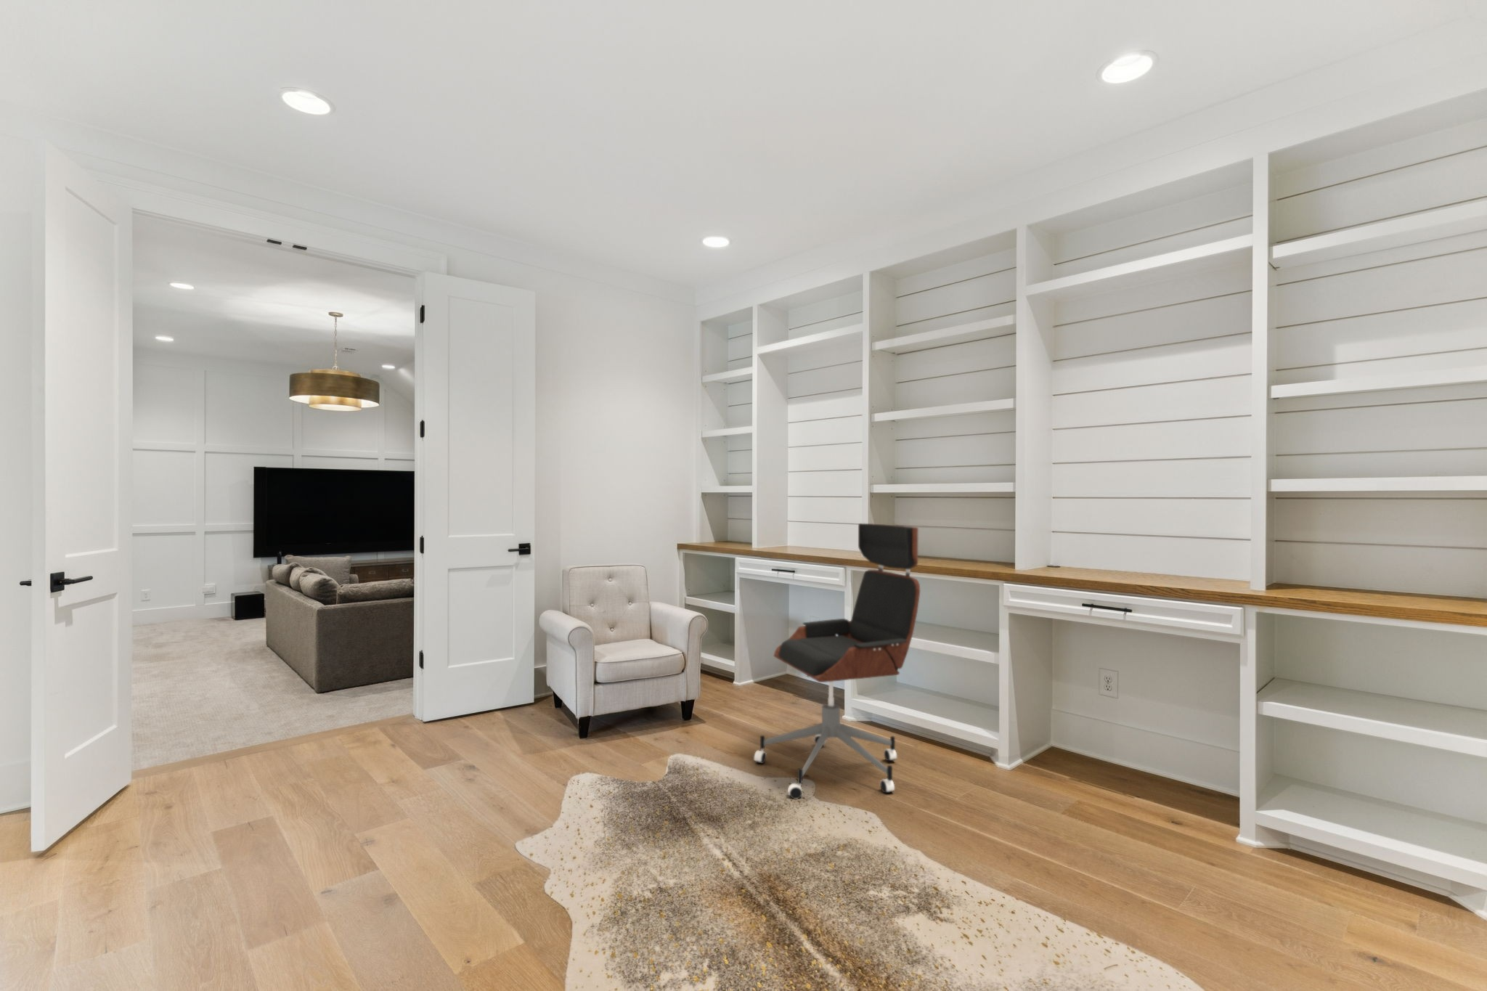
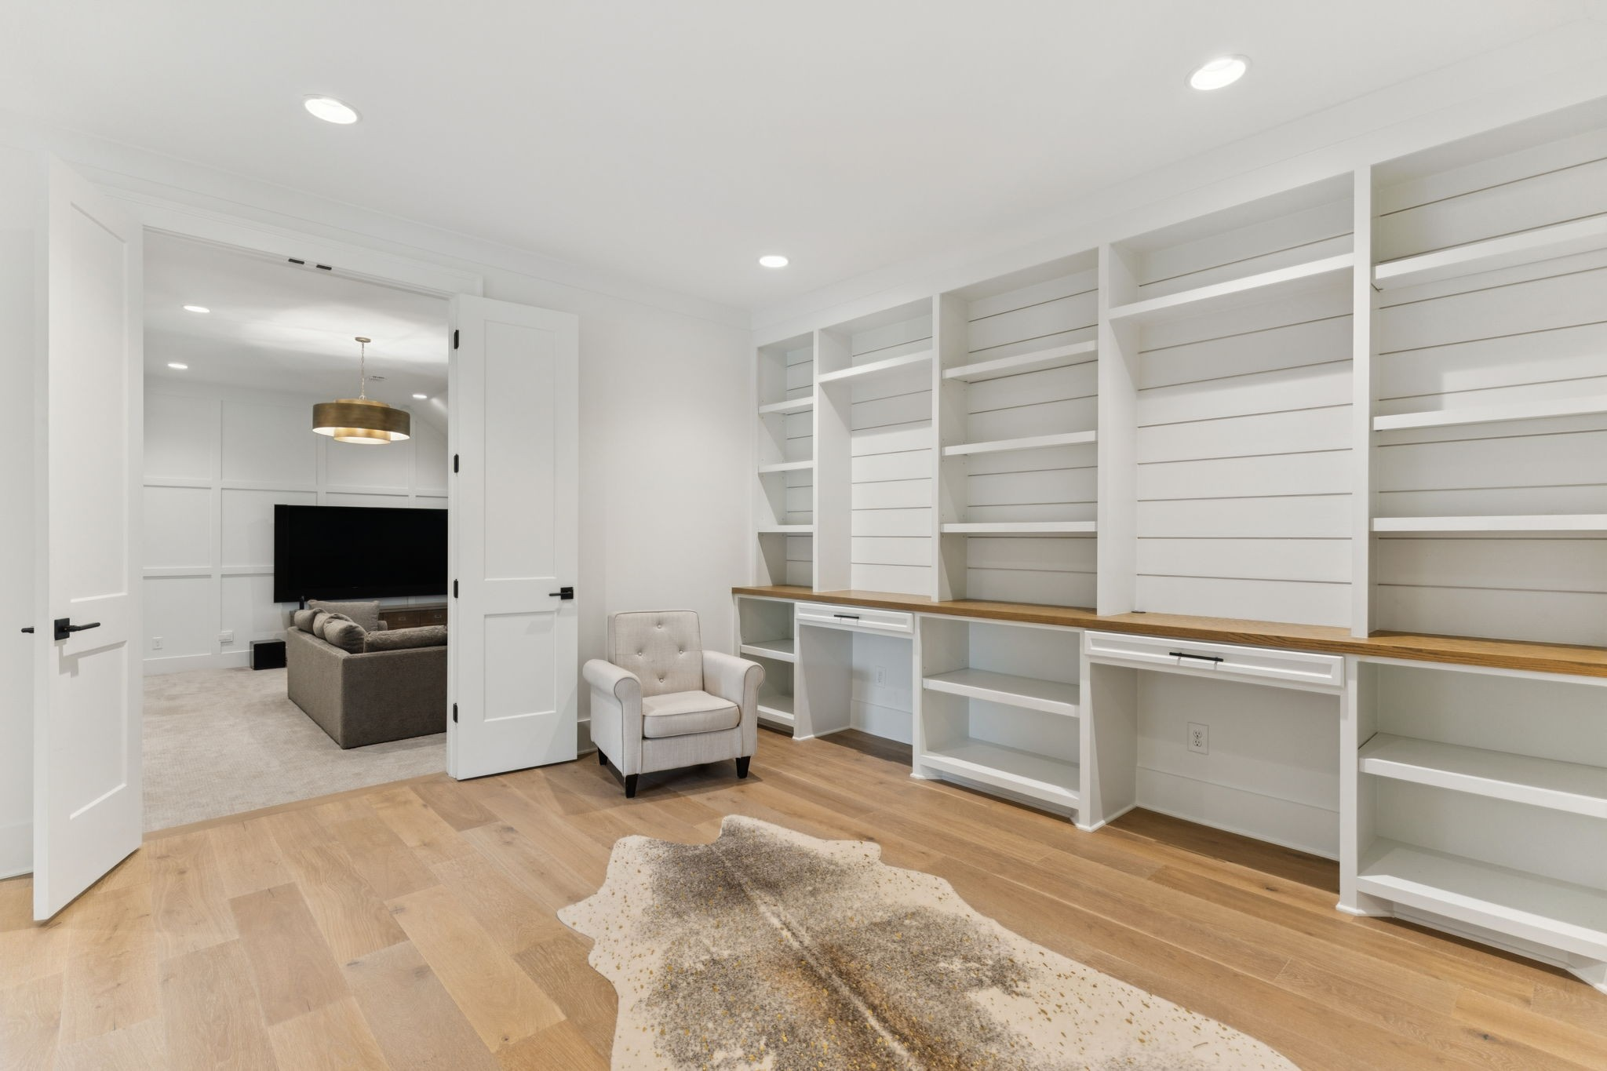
- office chair (834, 647)
